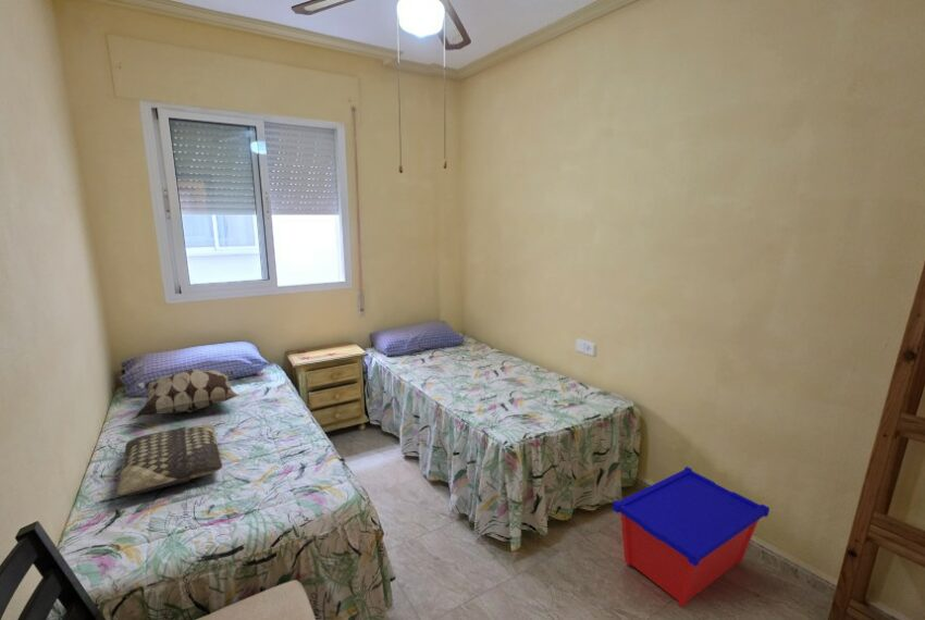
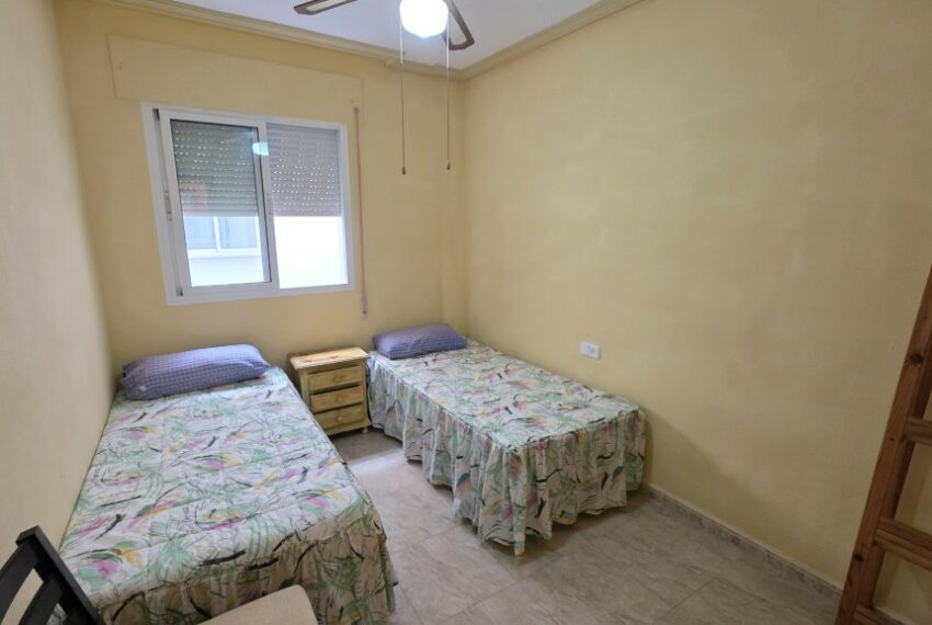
- cushion (172, 455)
- decorative pillow (190, 389)
- storage bin (687, 534)
